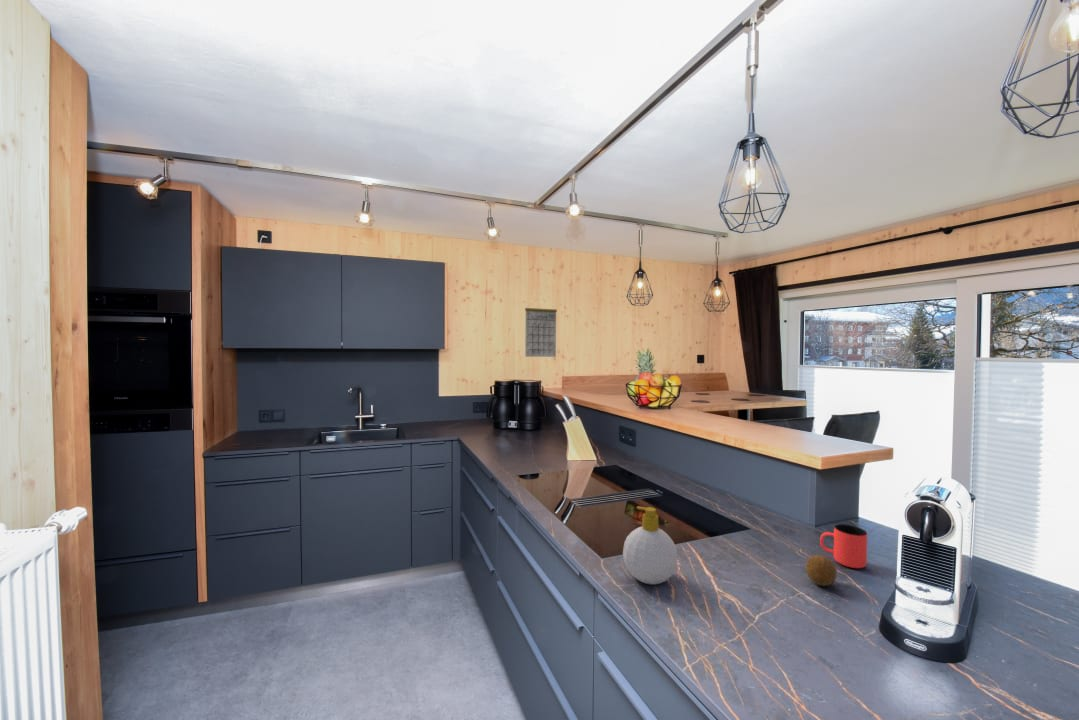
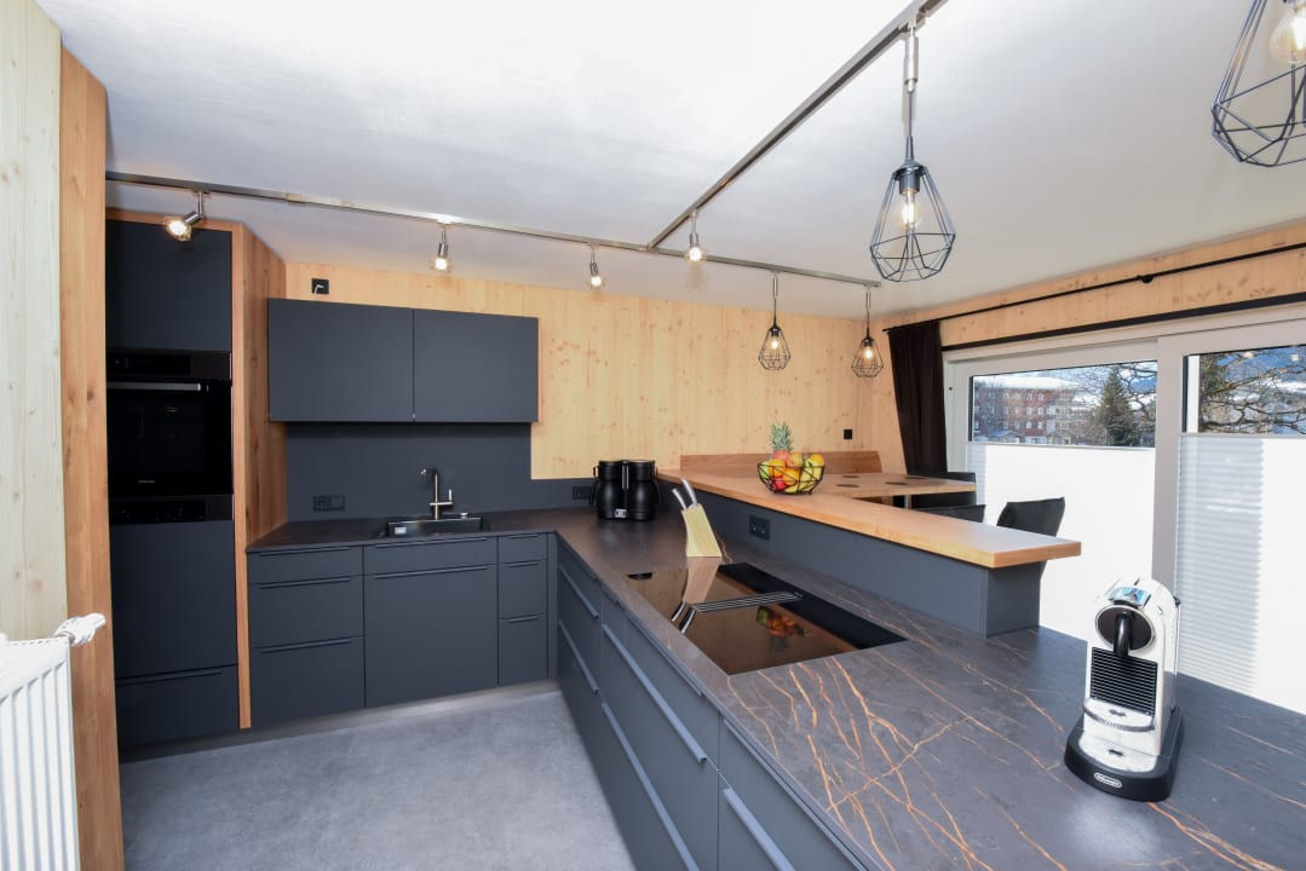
- cup (842, 544)
- calendar (541, 327)
- fruit (820, 570)
- soap bottle (650, 543)
